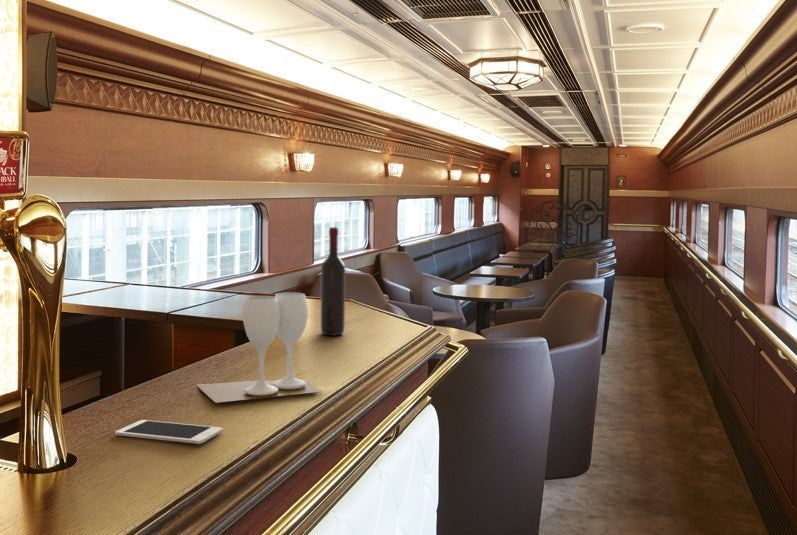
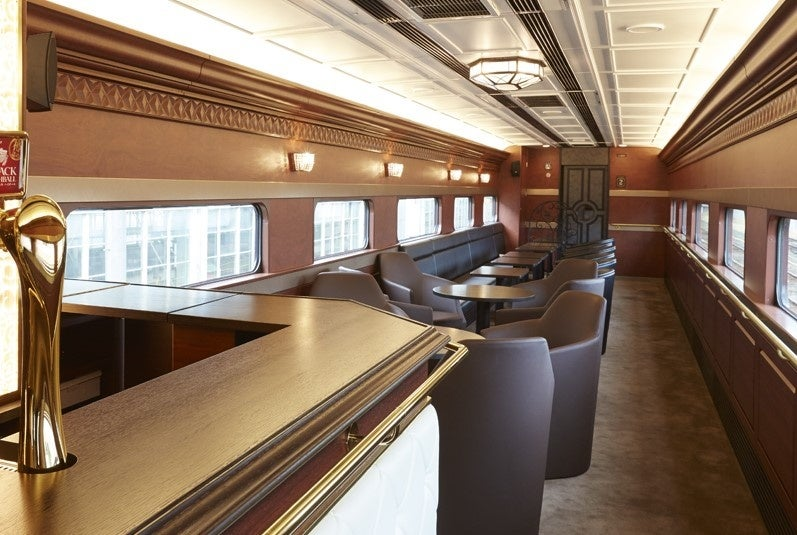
- wineglass (254, 339)
- wine bottle (333, 280)
- cell phone (169, 431)
